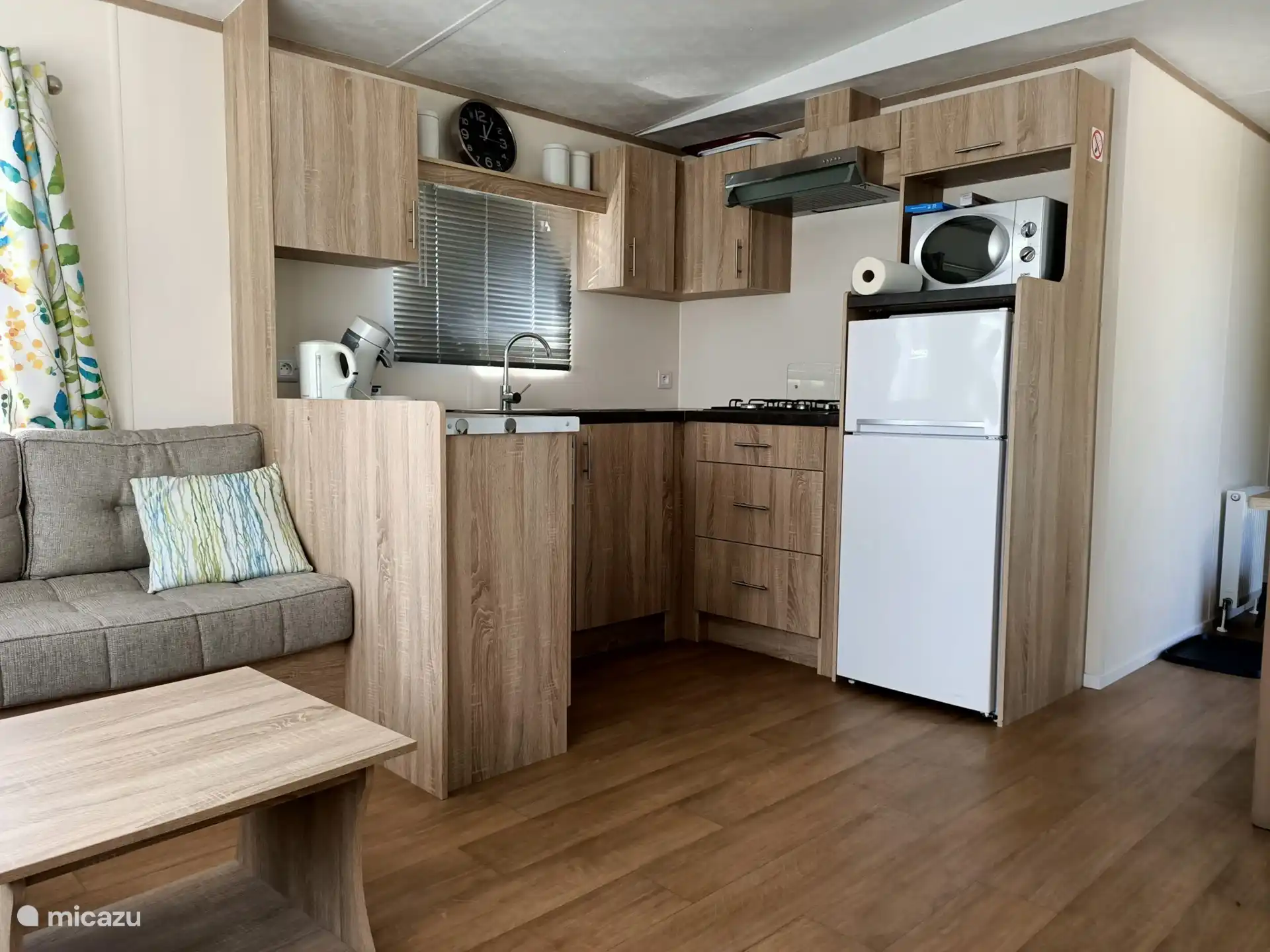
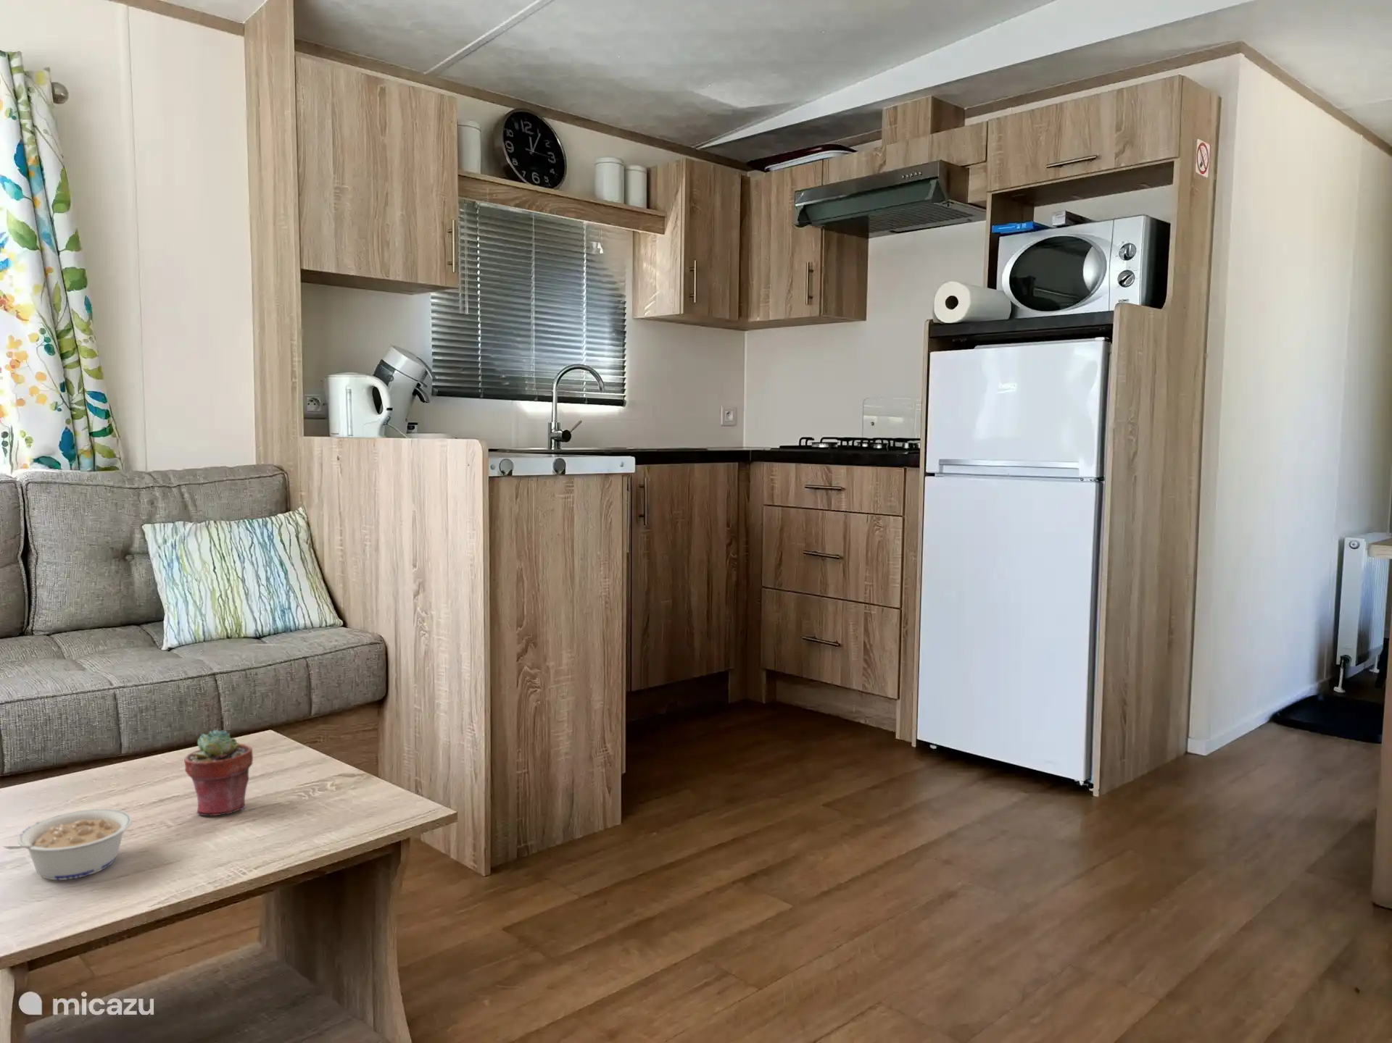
+ legume (76, 844)
+ potted succulent (219, 768)
